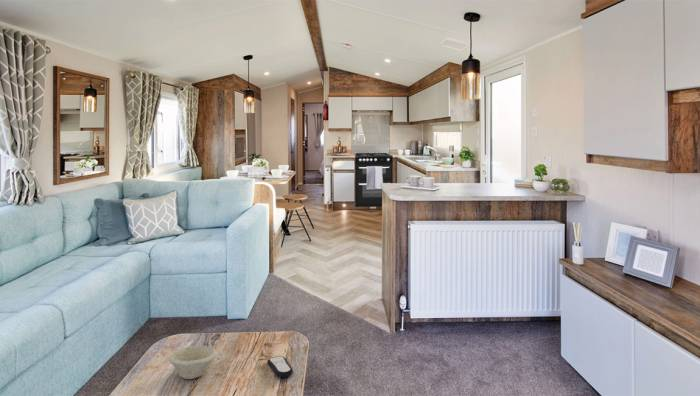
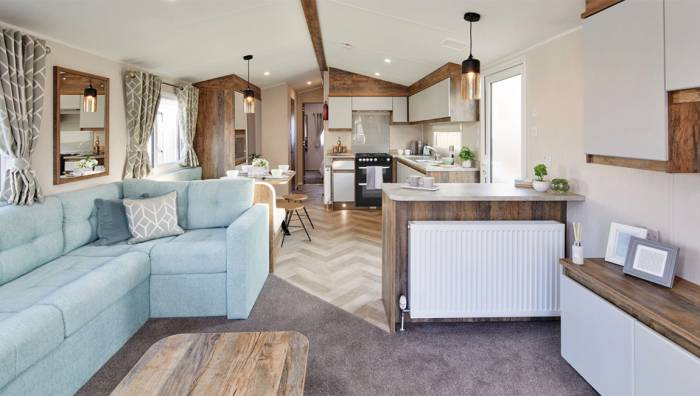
- bowl (193, 363)
- remote control (280, 366)
